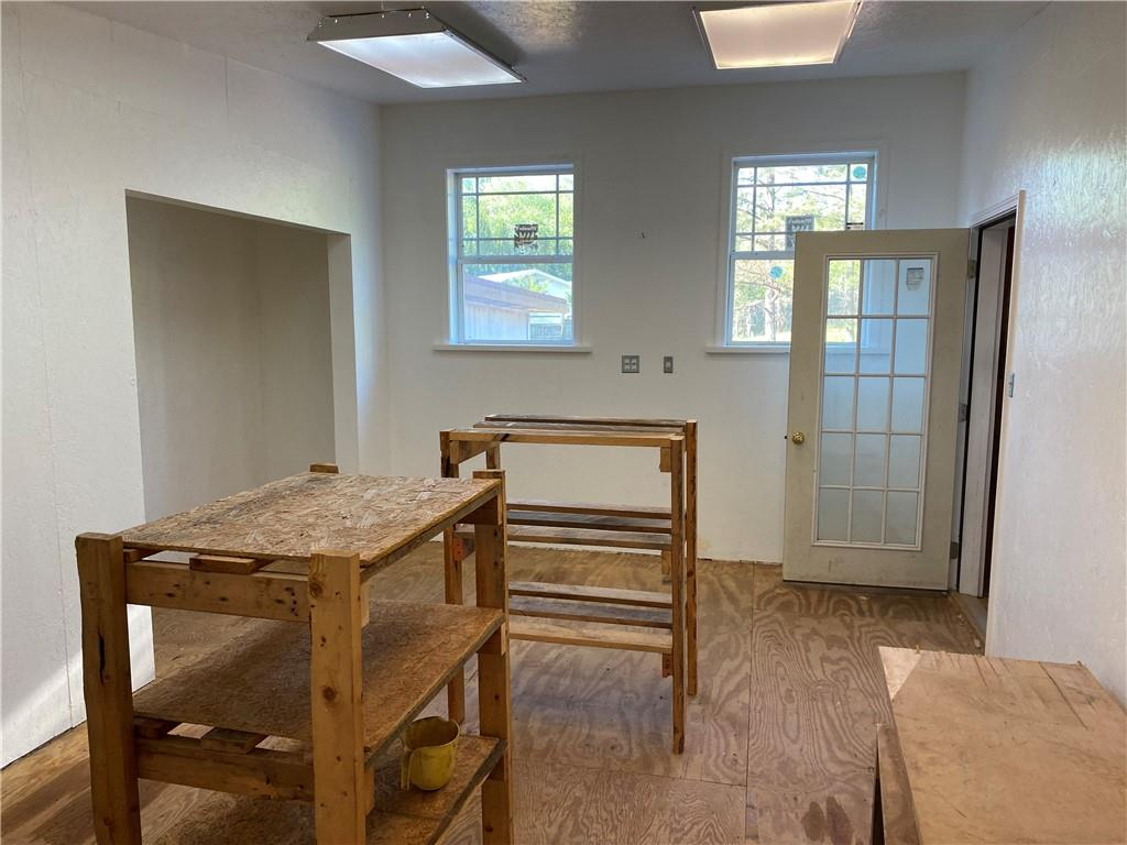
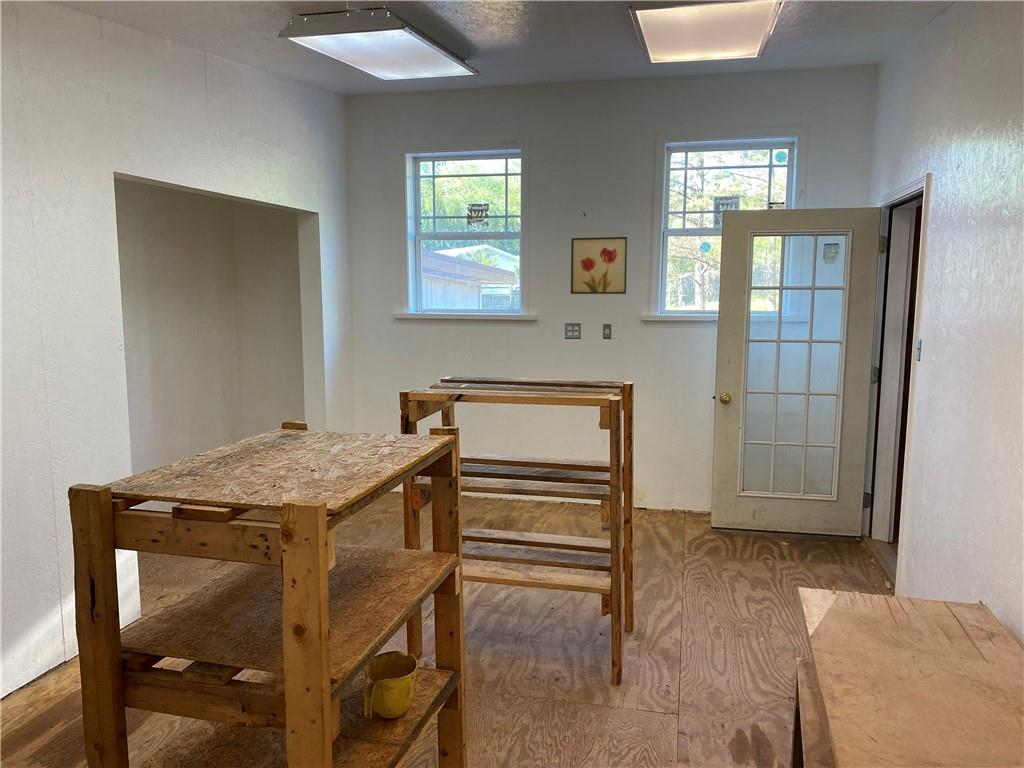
+ wall art (598, 265)
